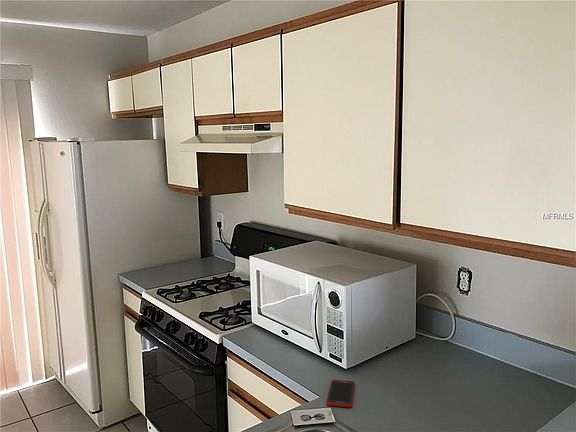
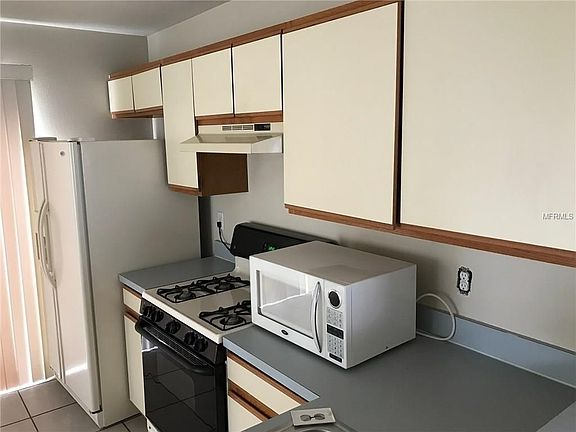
- cell phone (341, 393)
